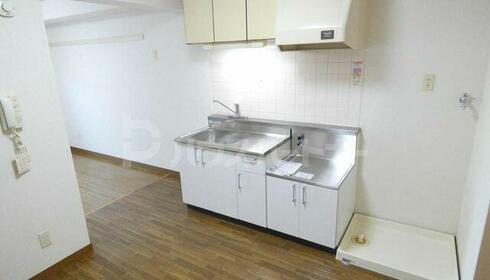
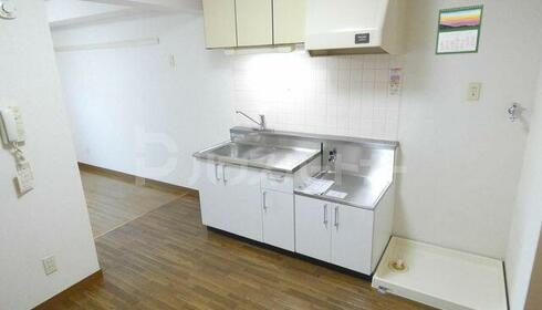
+ calendar (458, 29)
